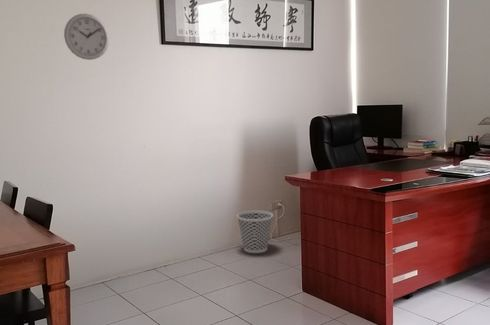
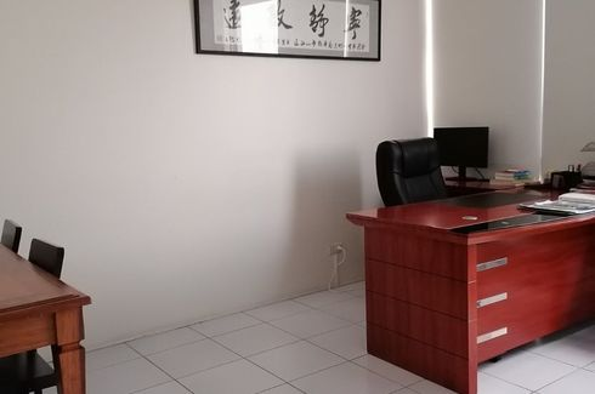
- wall clock (87, 36)
- wastebasket (255, 232)
